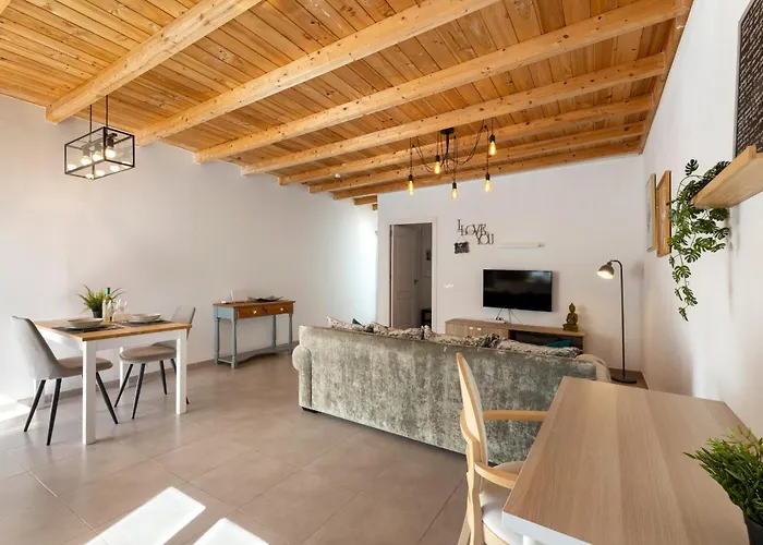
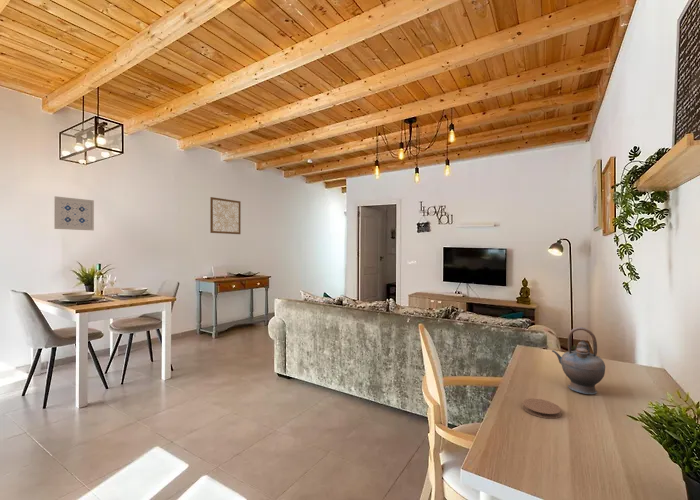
+ wall art (74, 214)
+ wall art (225, 217)
+ teapot (577, 358)
+ coaster (541, 408)
